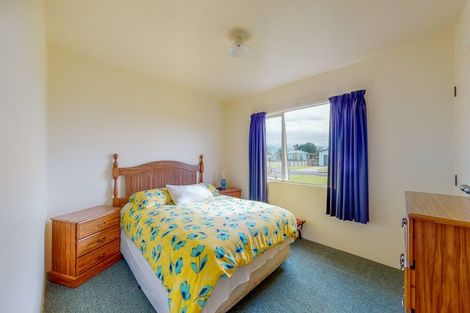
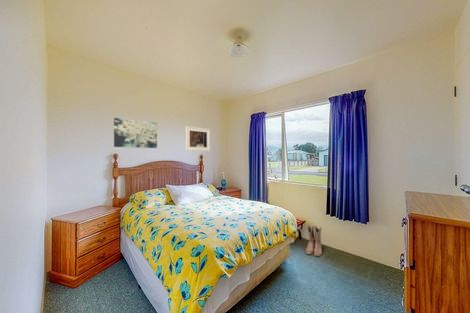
+ wall art (136, 134)
+ boots (314, 239)
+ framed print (198, 139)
